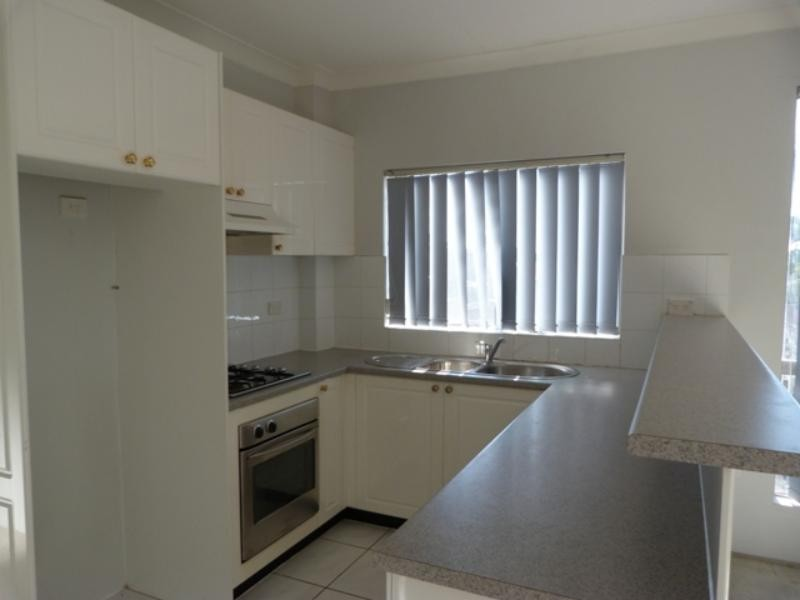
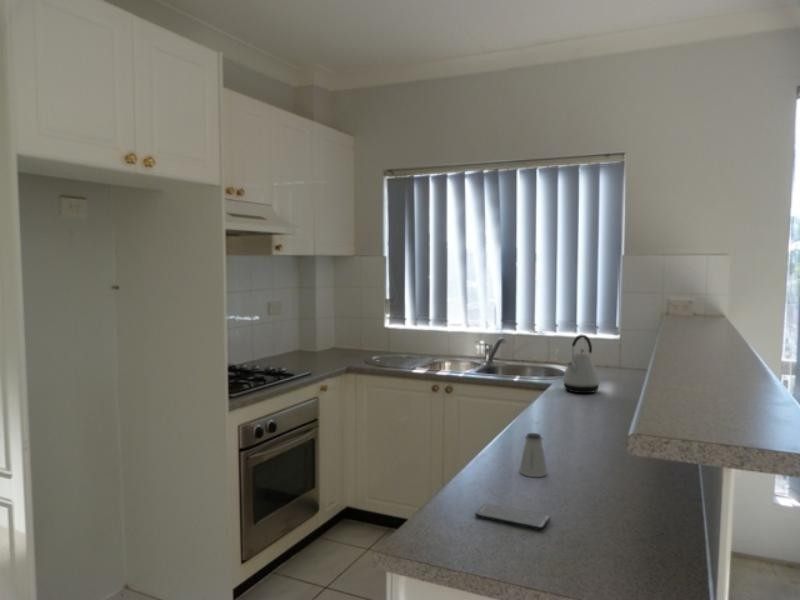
+ kettle (580, 362)
+ saltshaker (533, 453)
+ smartphone (512, 516)
